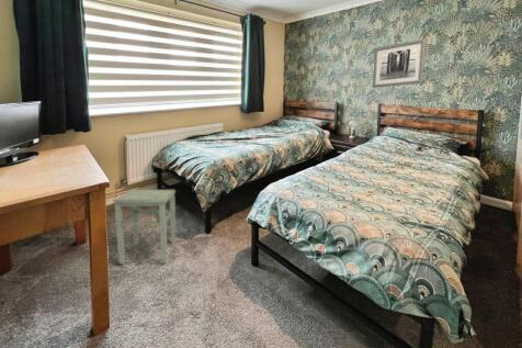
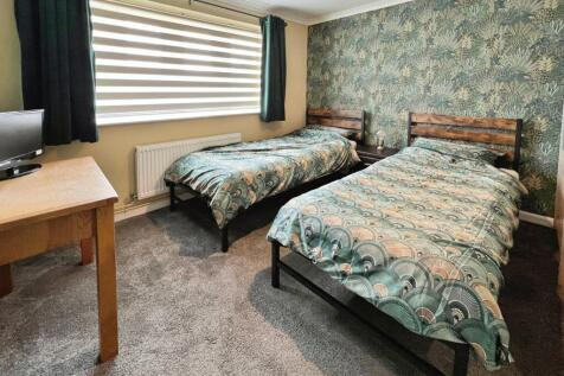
- wall art (397, 65)
- stool (148, 224)
